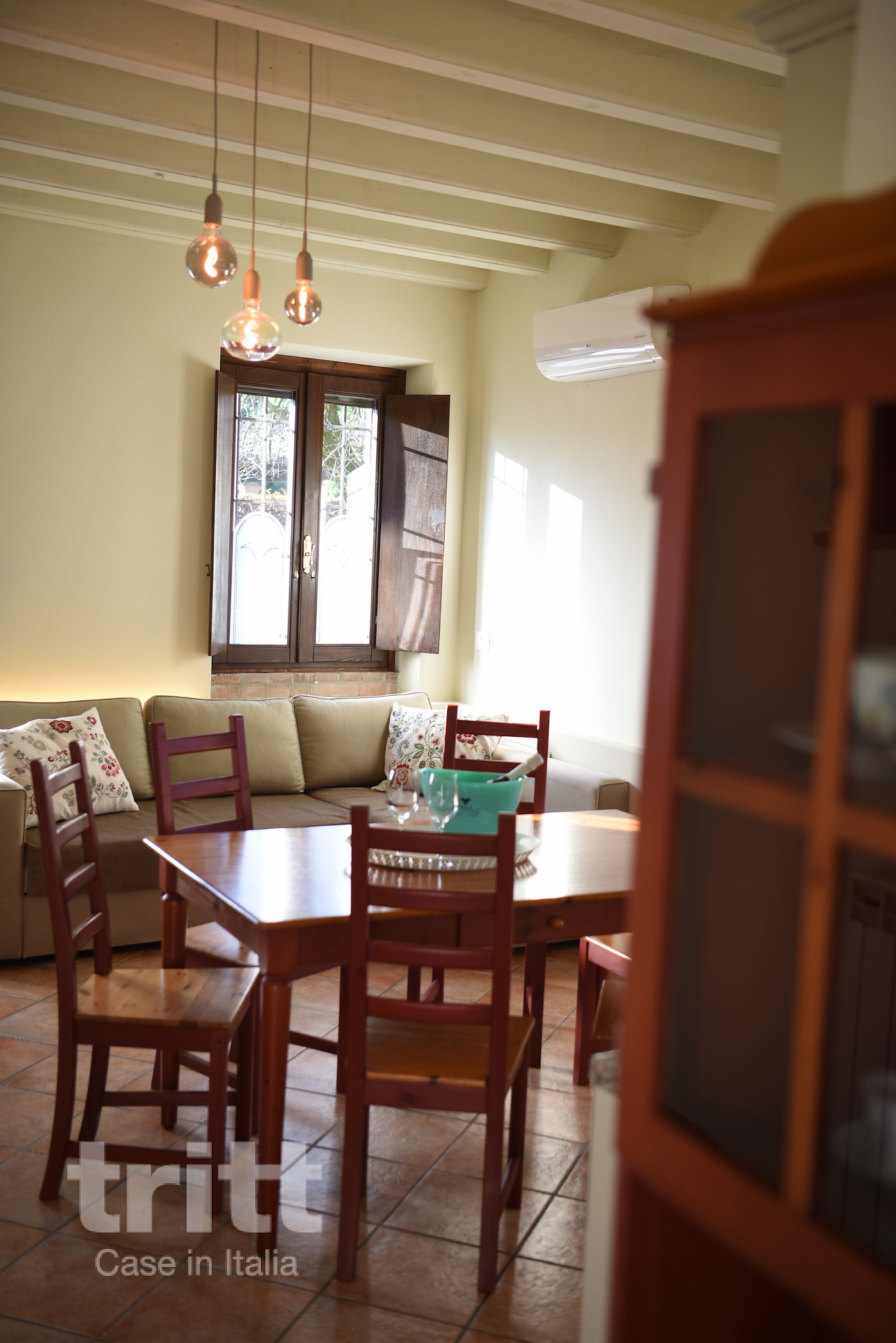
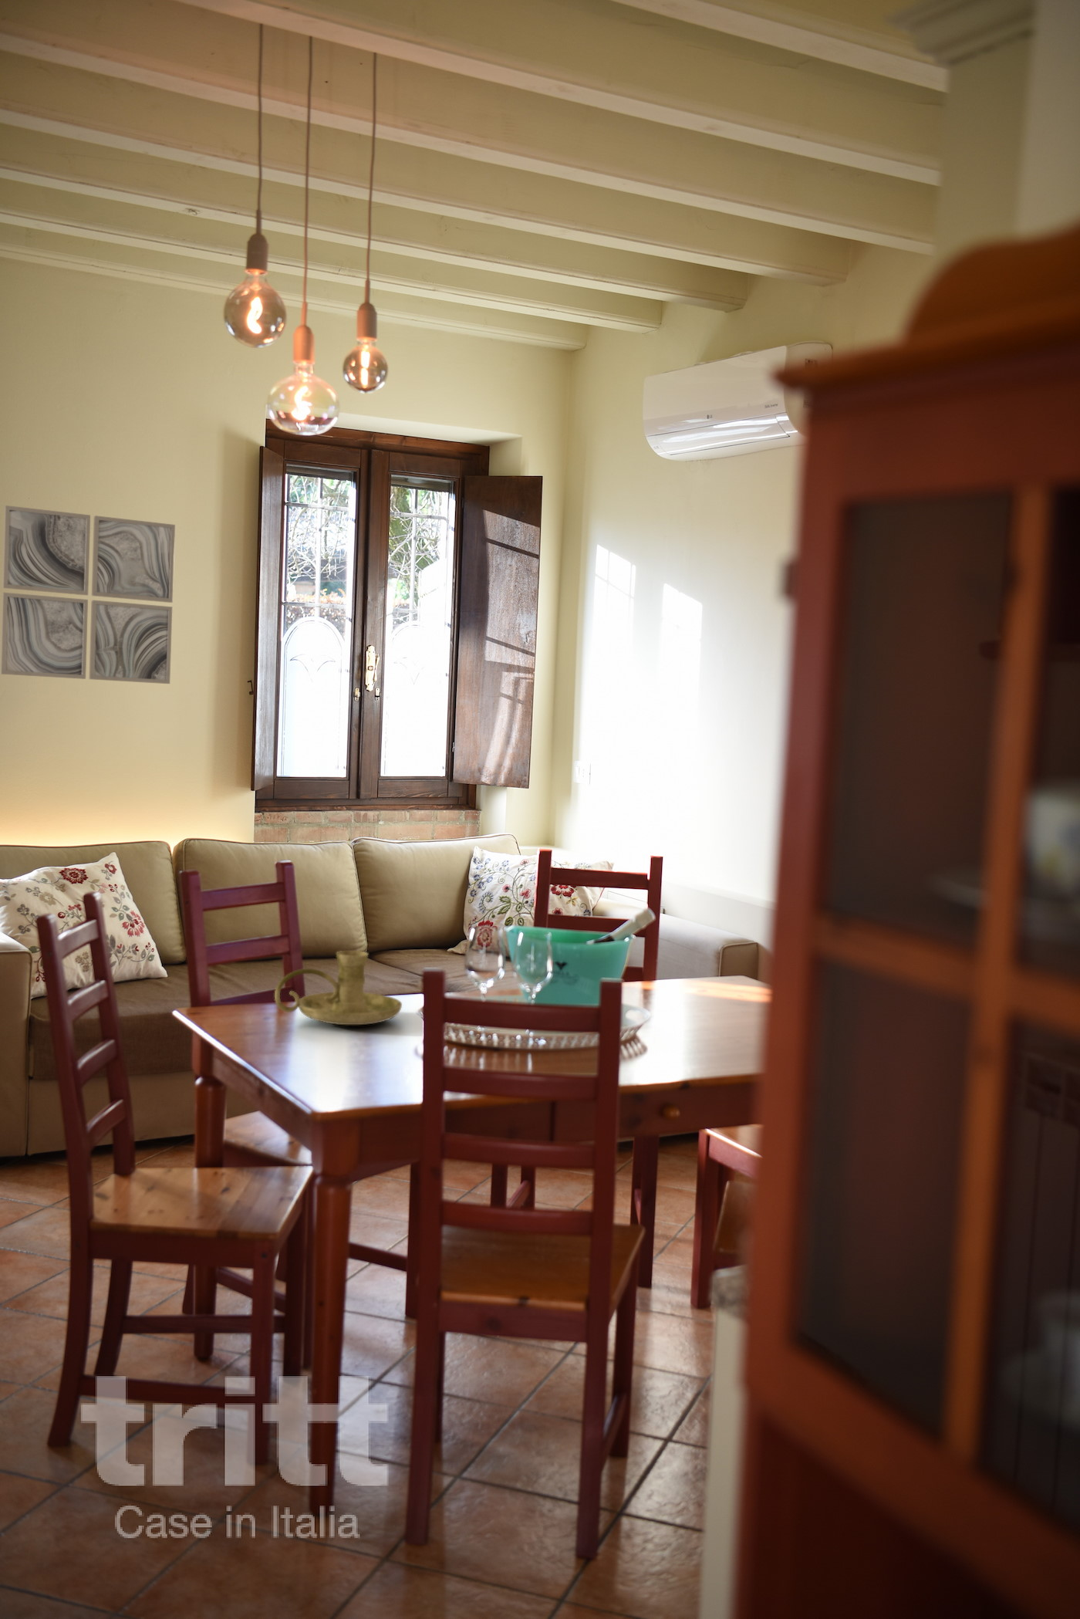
+ candle holder (339, 987)
+ wall art (87, 599)
